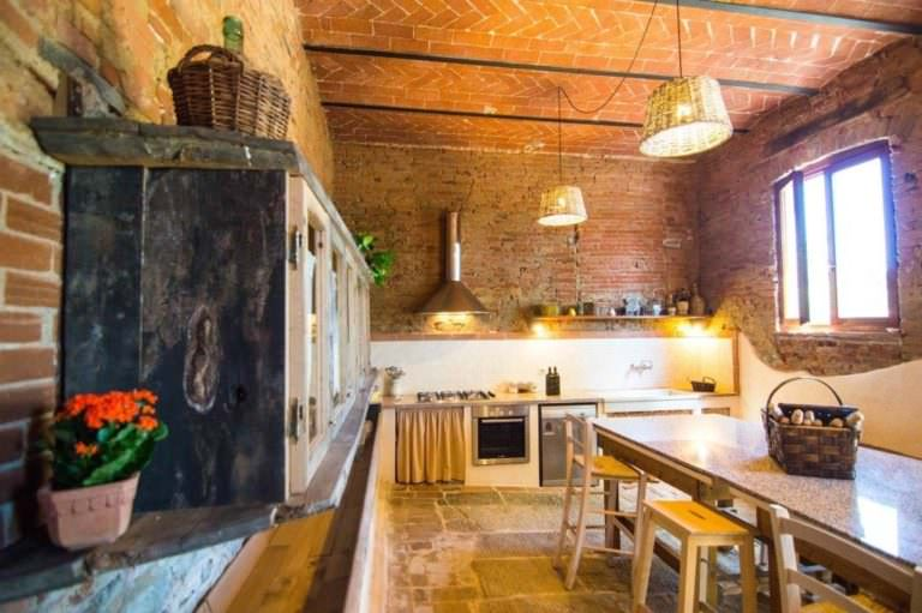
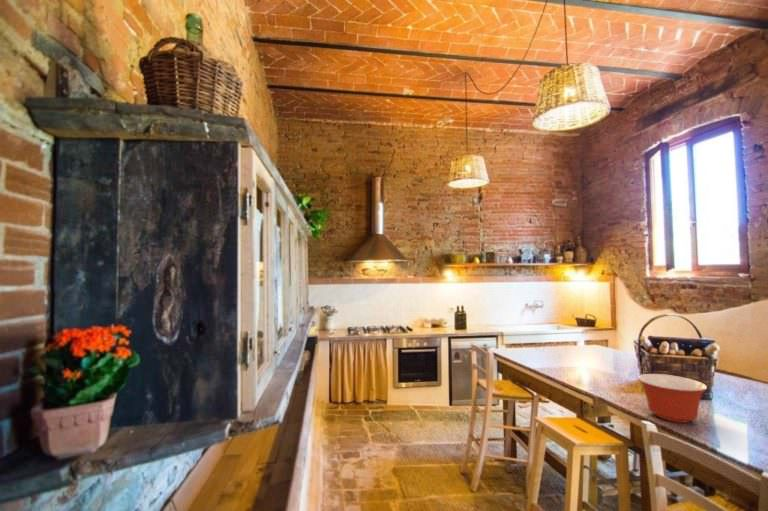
+ mixing bowl (671, 399)
